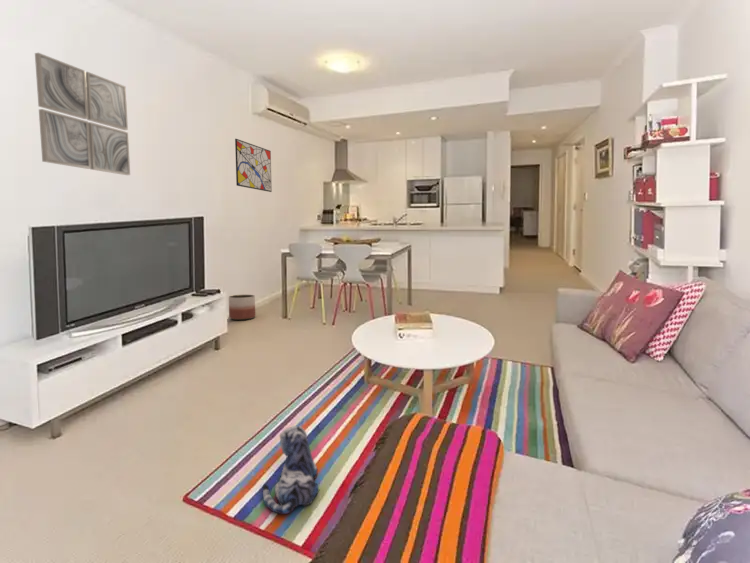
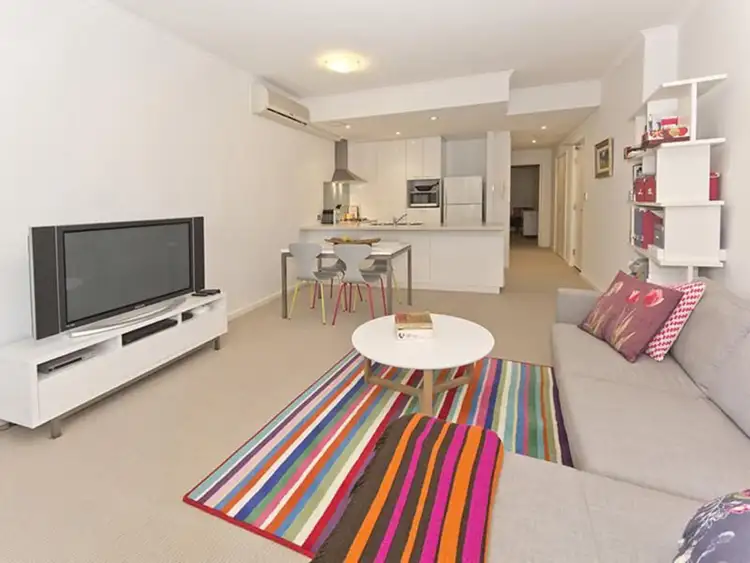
- wall art (254, 167)
- plush toy (290, 457)
- wall art (87, 121)
- planter (242, 307)
